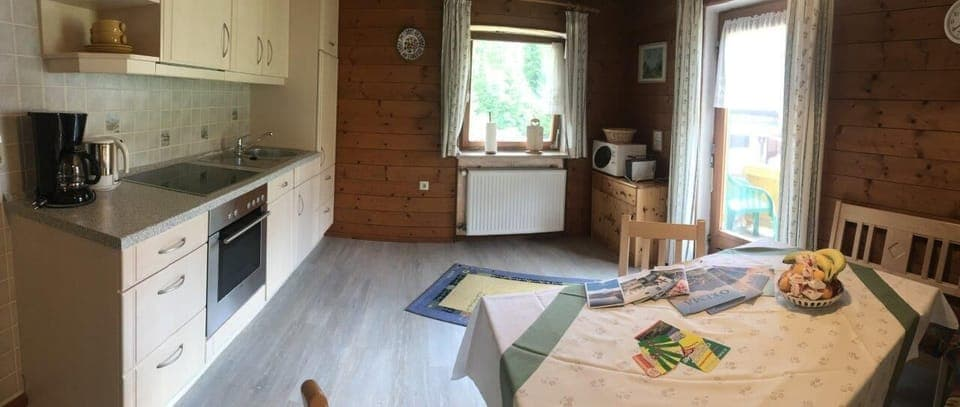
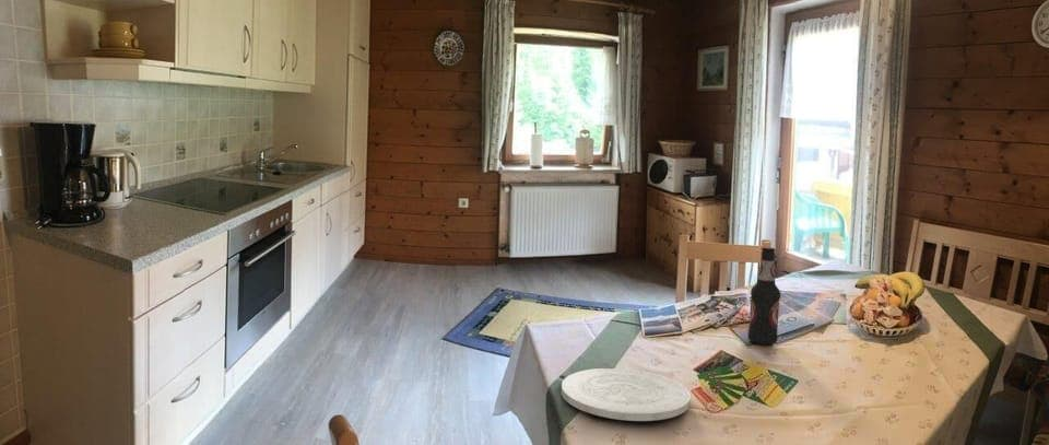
+ bottle (765, 295)
+ plate (624, 391)
